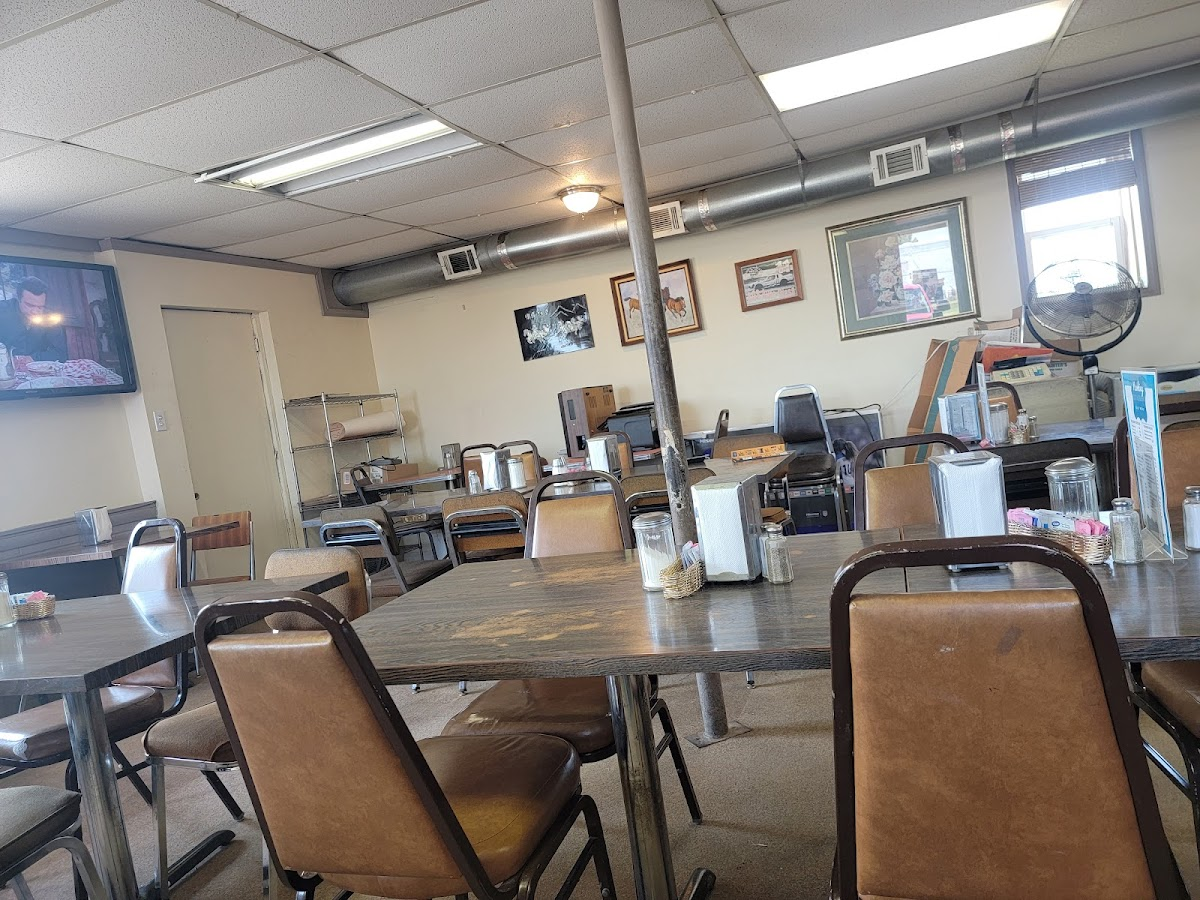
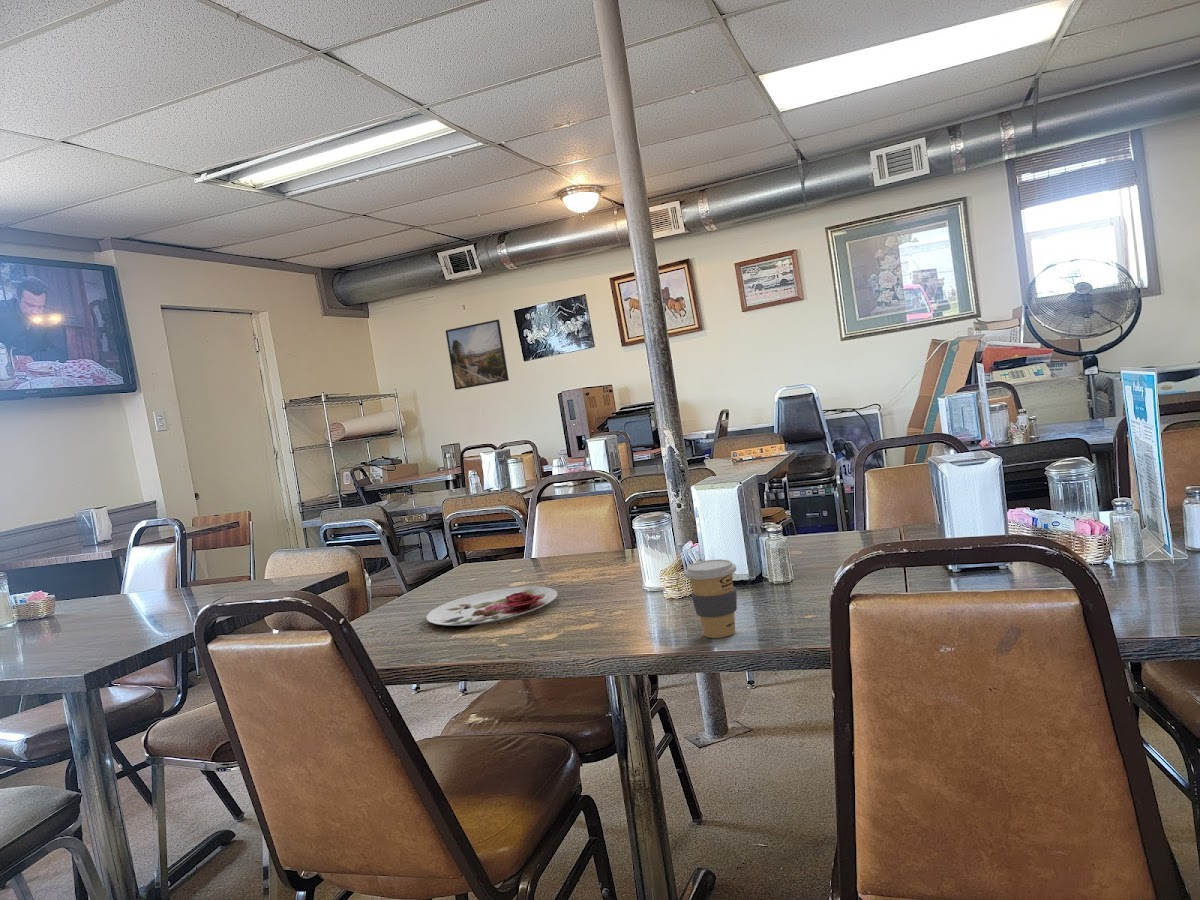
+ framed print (476, 355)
+ plate (492, 603)
+ coffee cup (714, 598)
